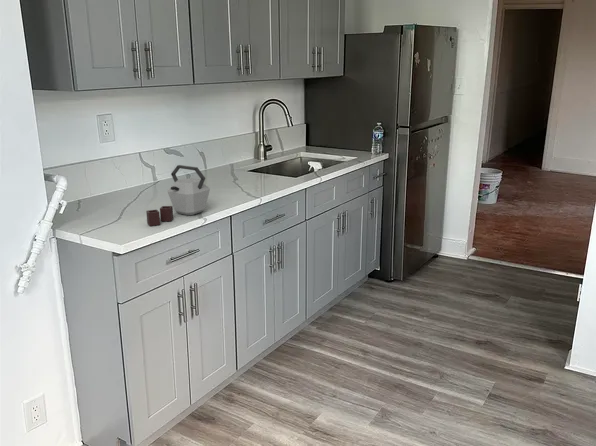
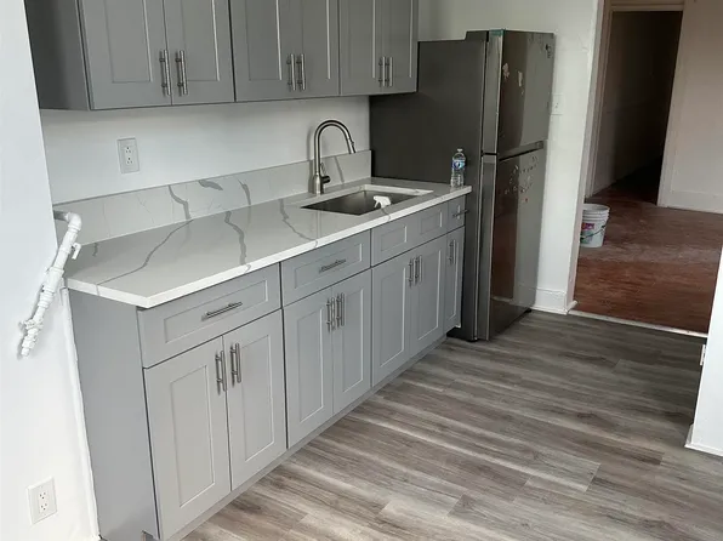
- kettle (174, 193)
